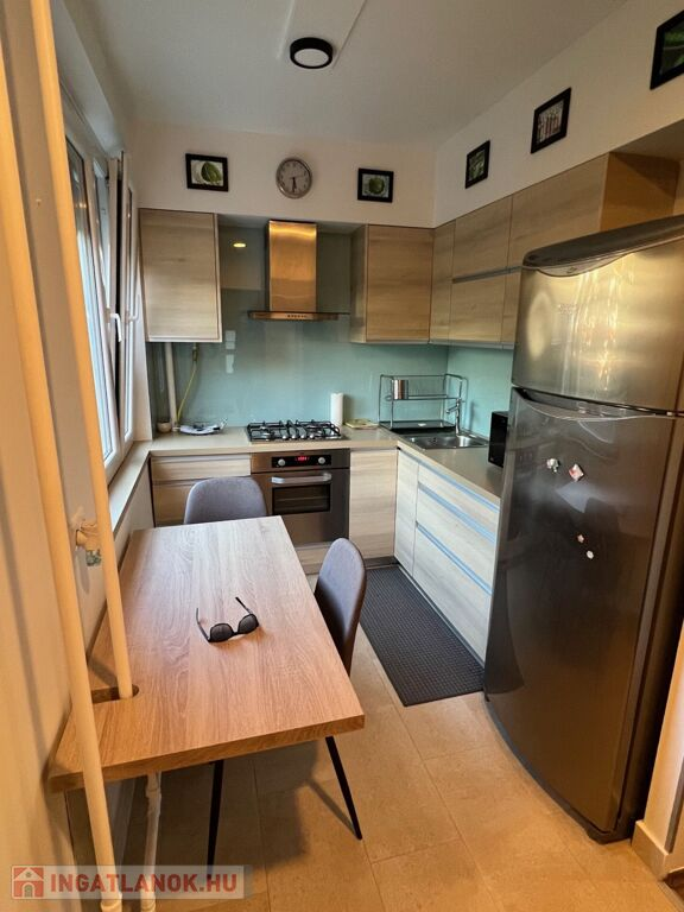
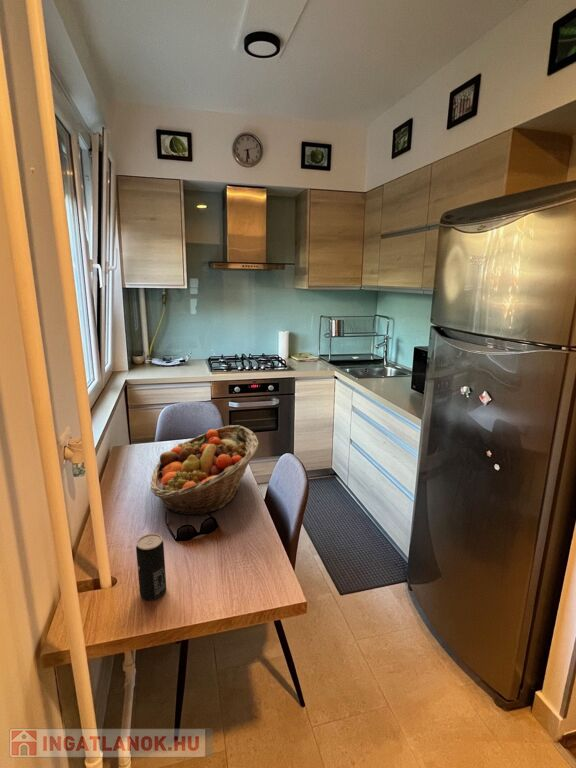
+ beverage can (151, 566)
+ fruit basket (205, 465)
